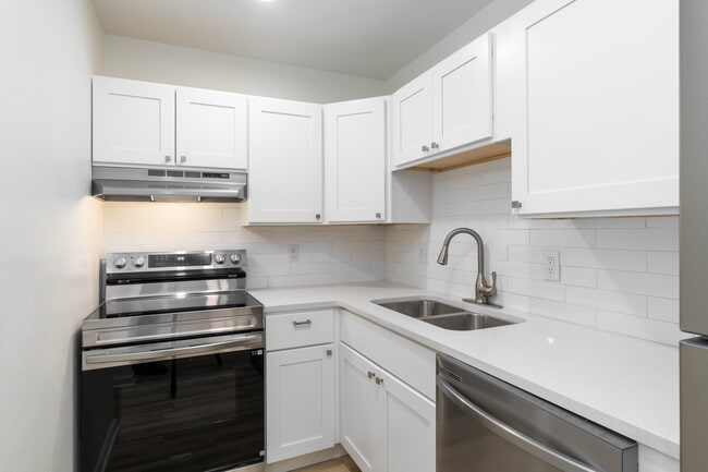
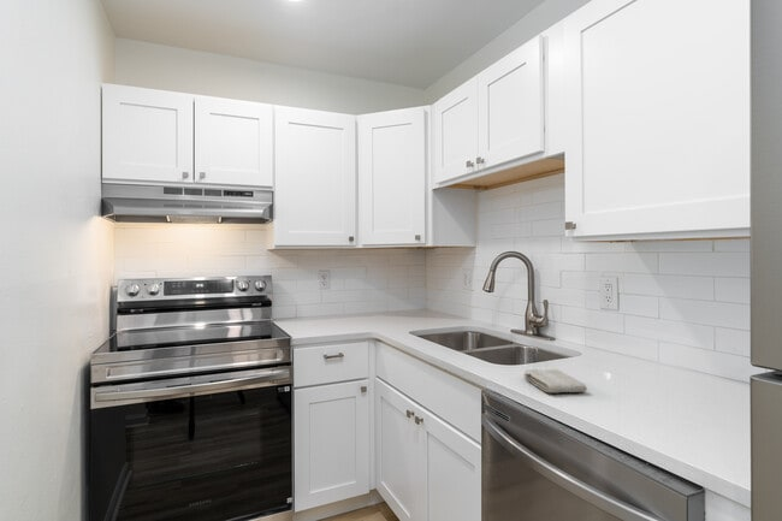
+ washcloth (552, 379)
